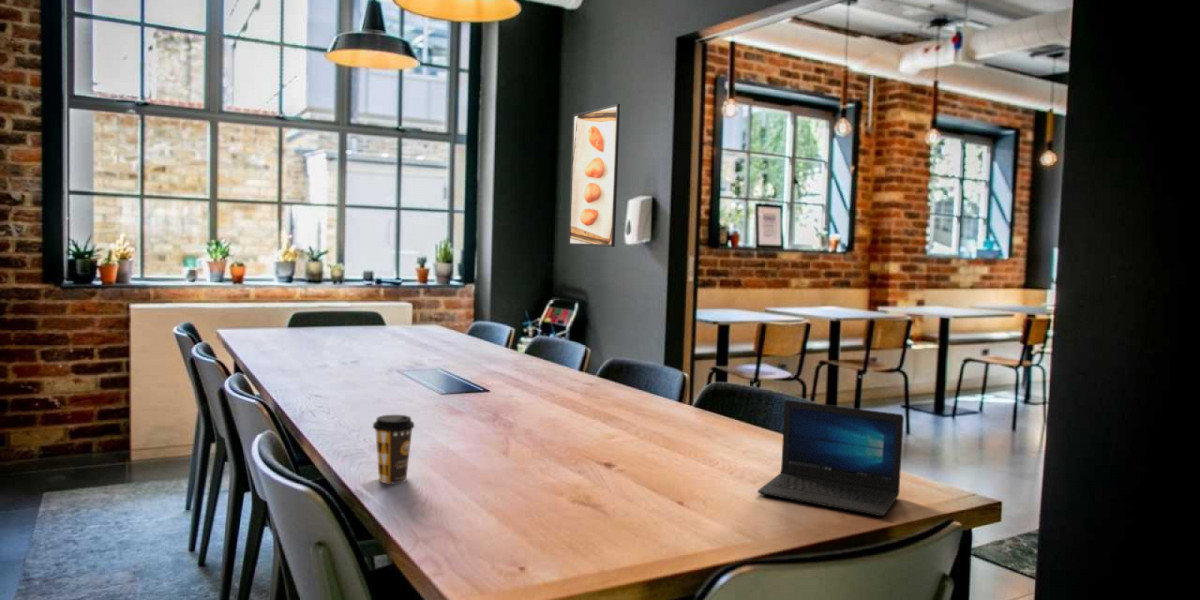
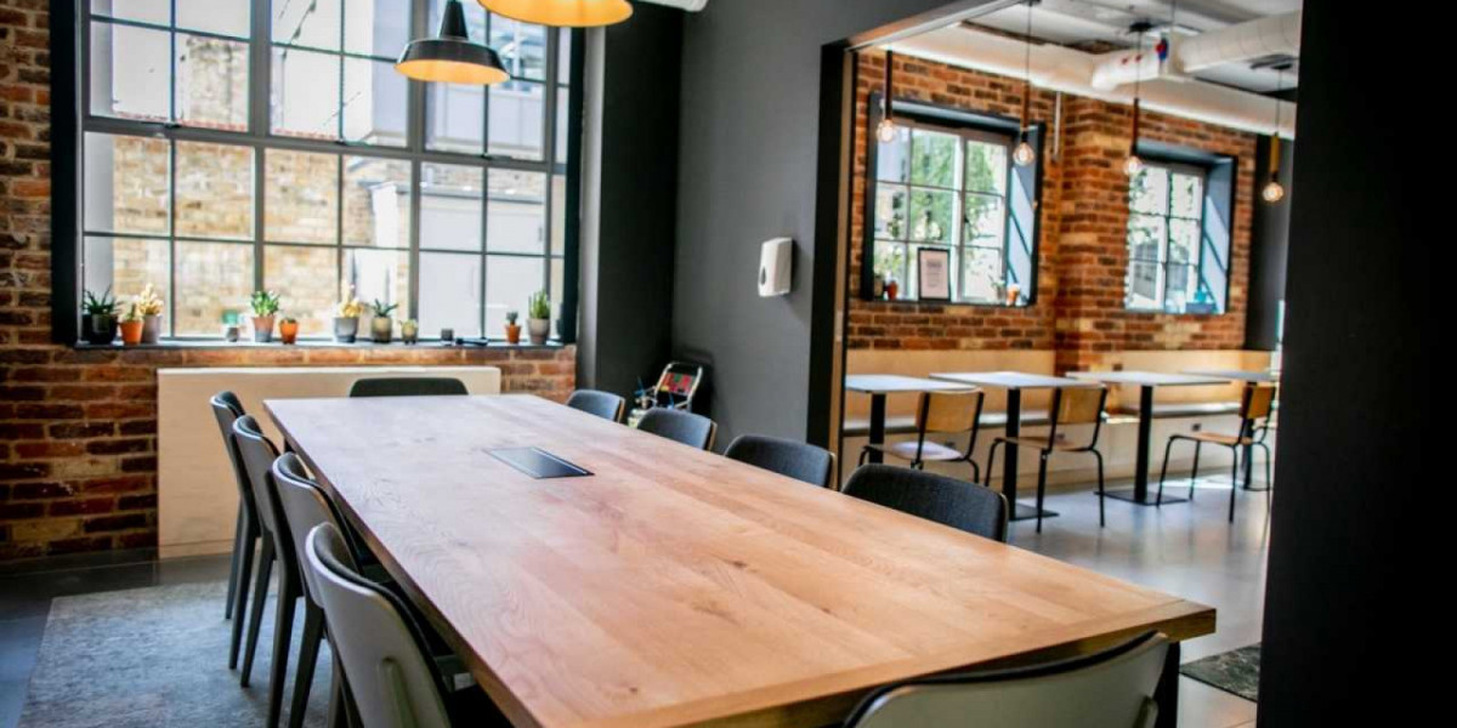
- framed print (592, 178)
- coffee cup (393, 449)
- laptop (830, 454)
